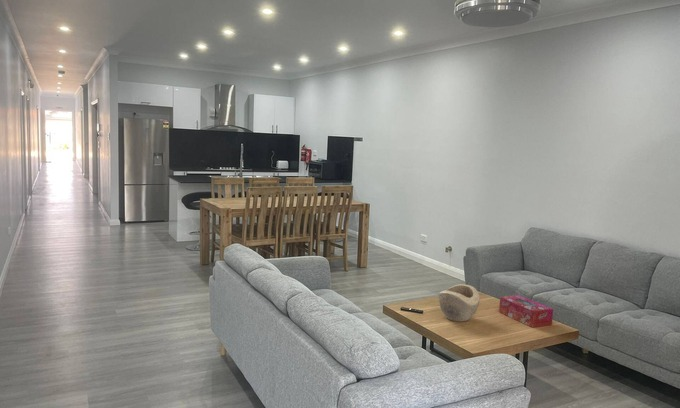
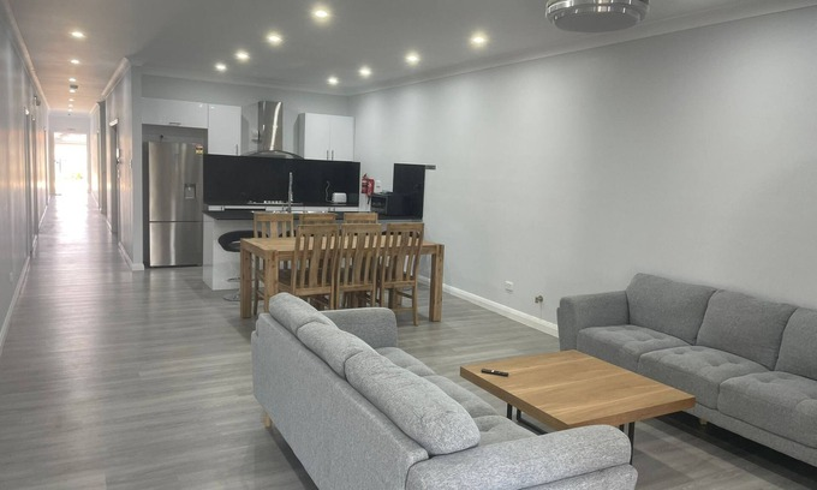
- decorative bowl (458, 303)
- tissue box (525, 310)
